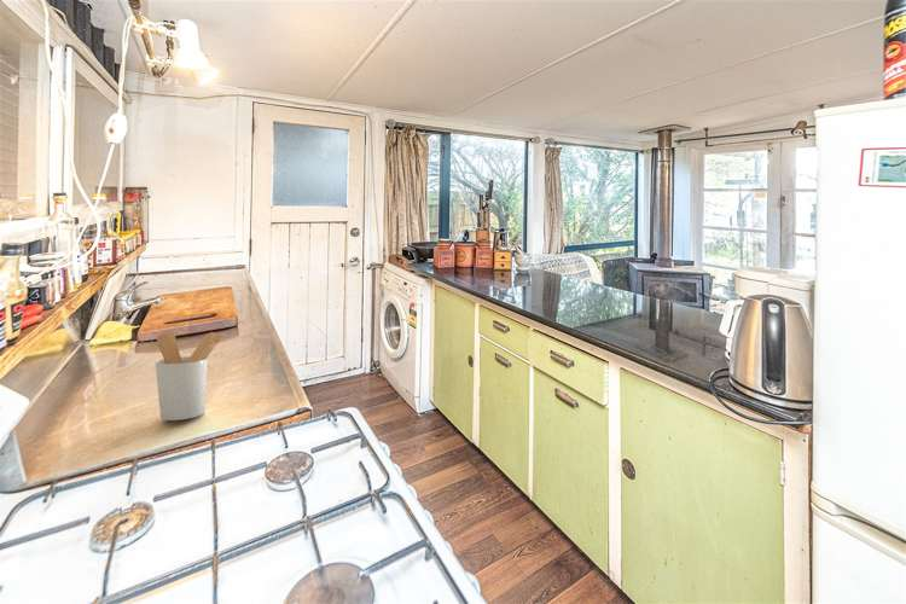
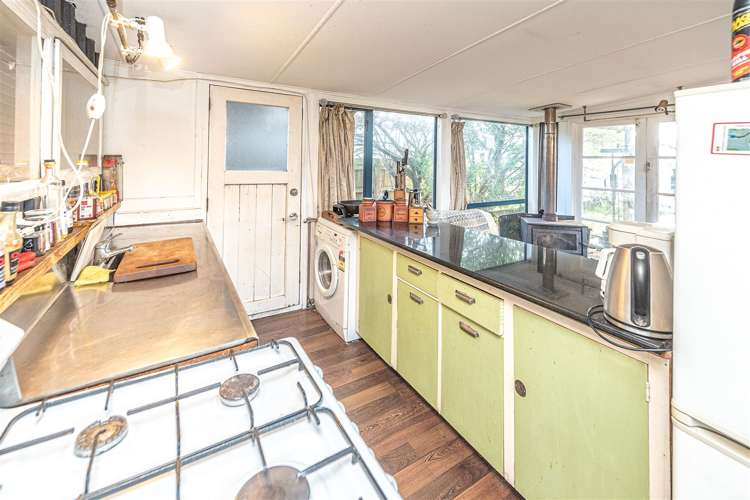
- utensil holder (192, 371)
